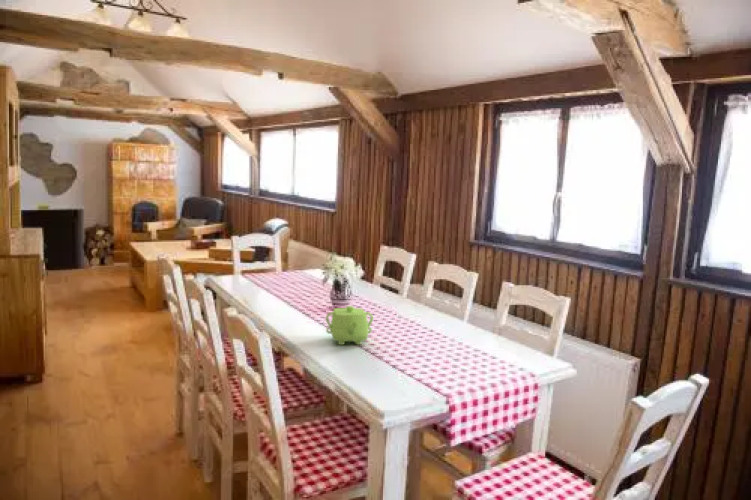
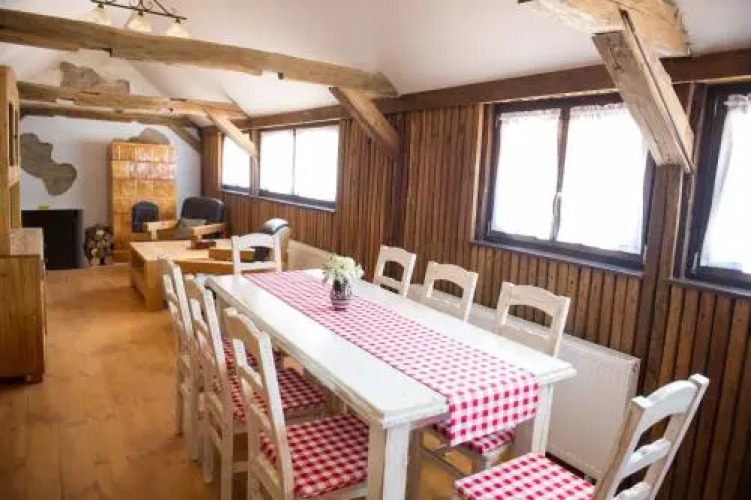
- teapot (350, 325)
